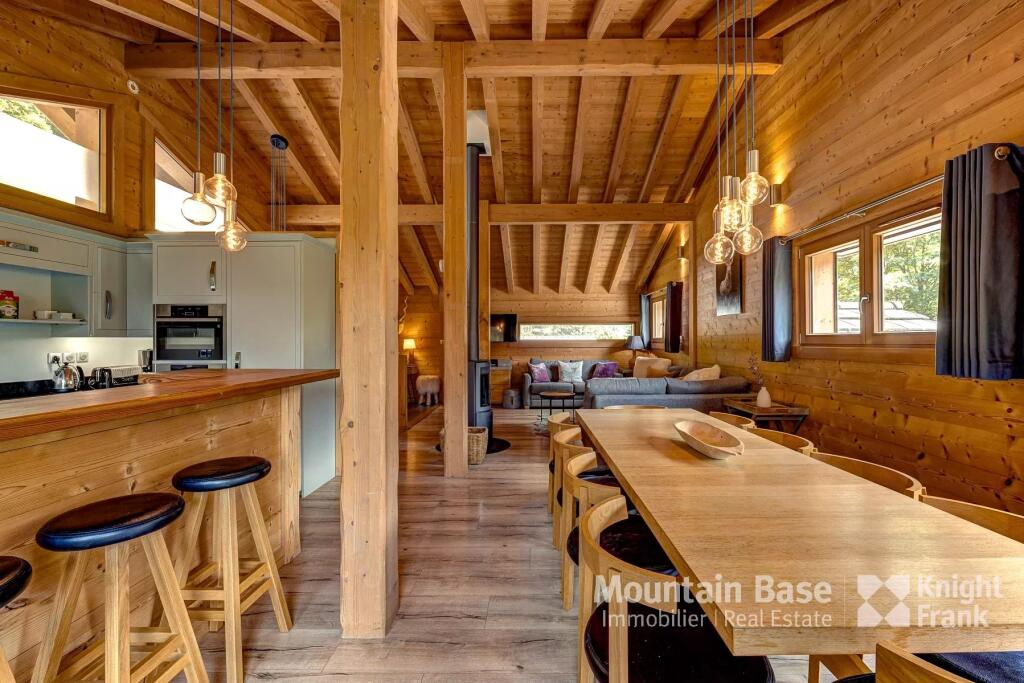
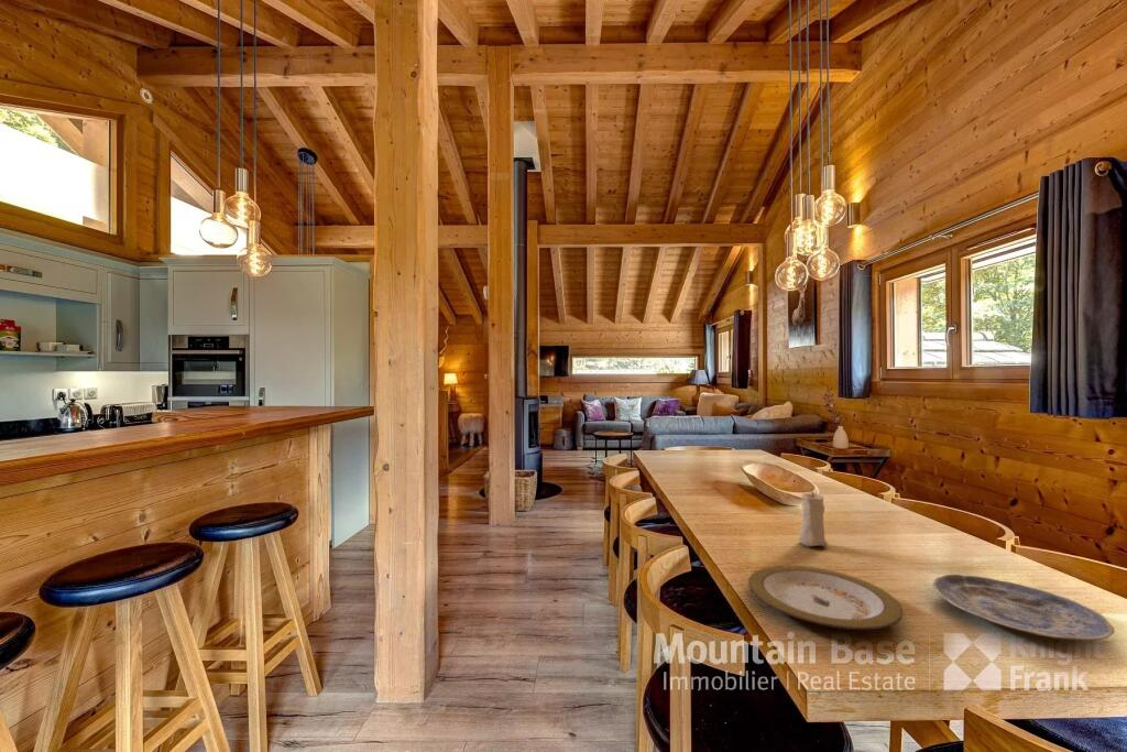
+ plate (820, 598)
+ candle (812, 516)
+ plate (1014, 608)
